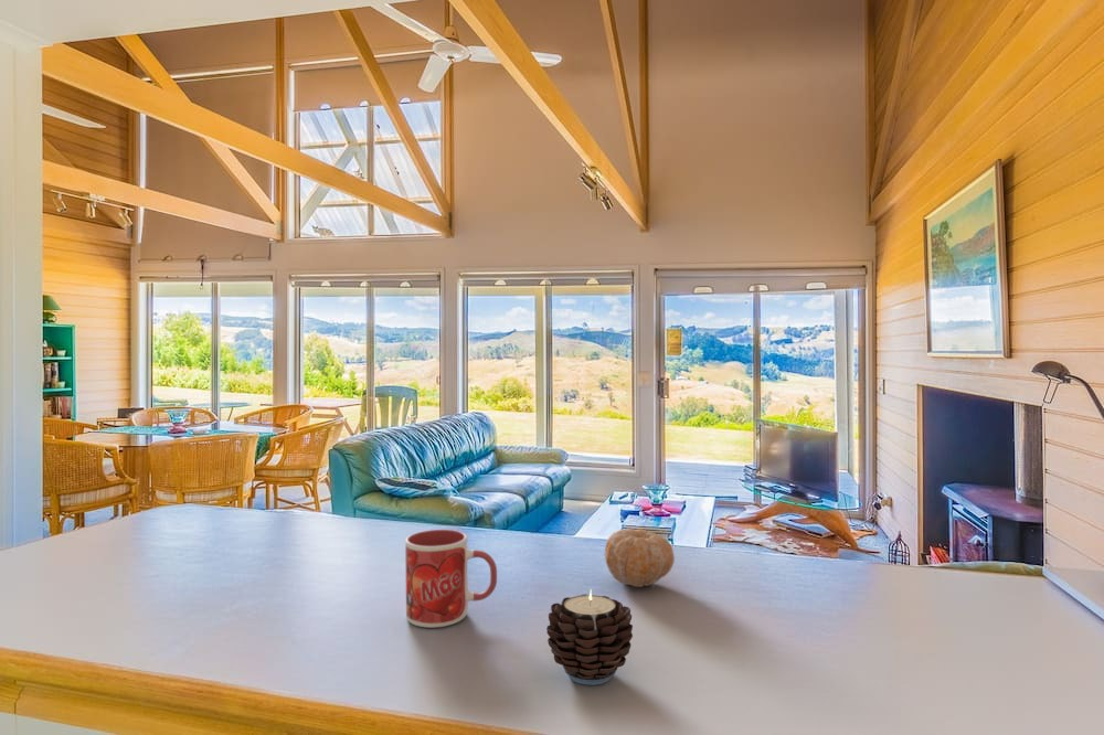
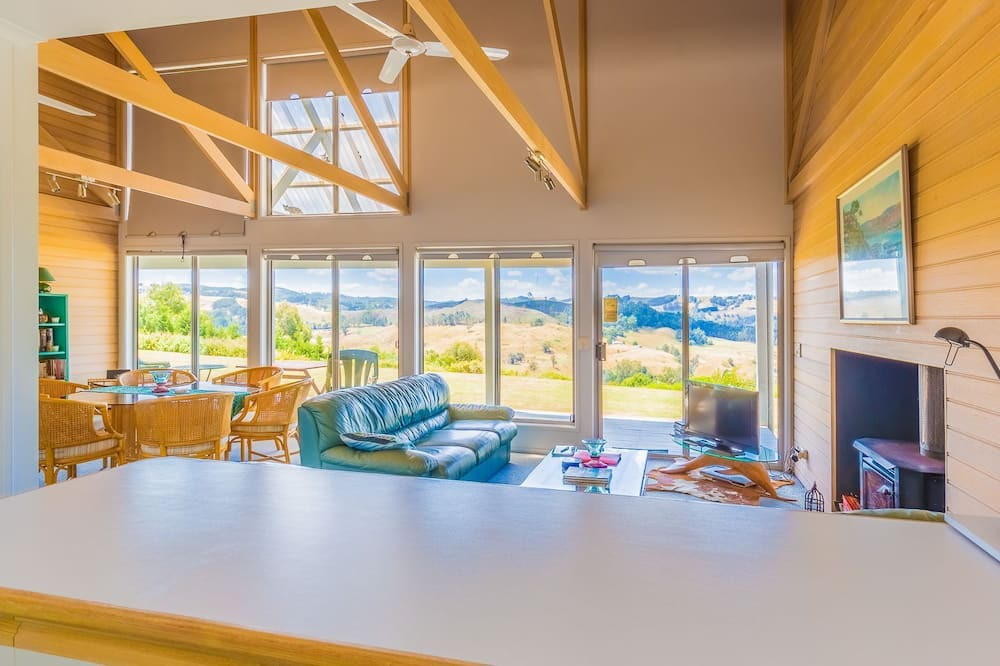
- candle (590, 630)
- mug (450, 576)
- fruit (638, 557)
